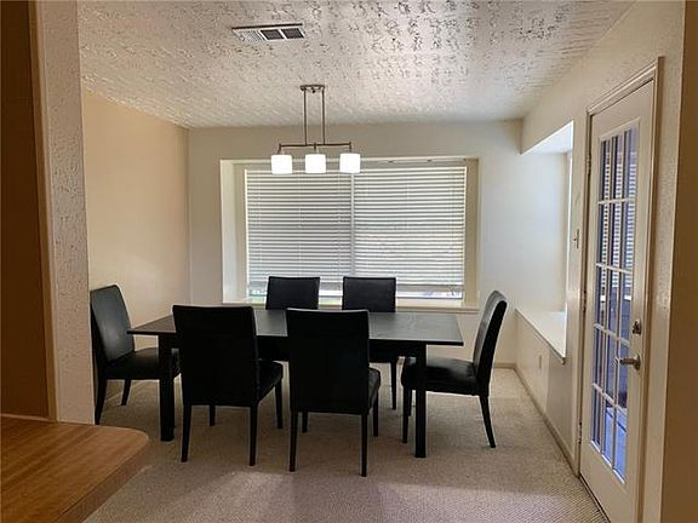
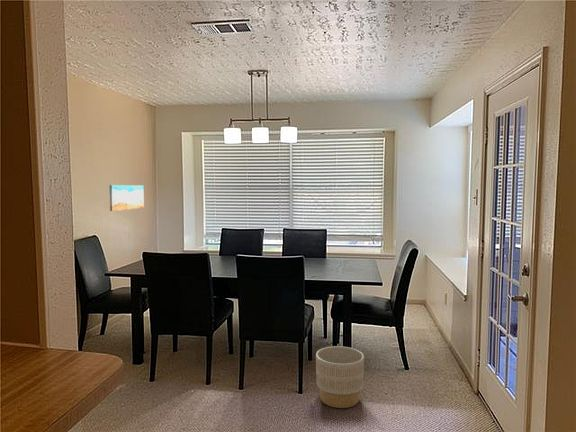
+ wall art (127, 197)
+ planter (339, 376)
